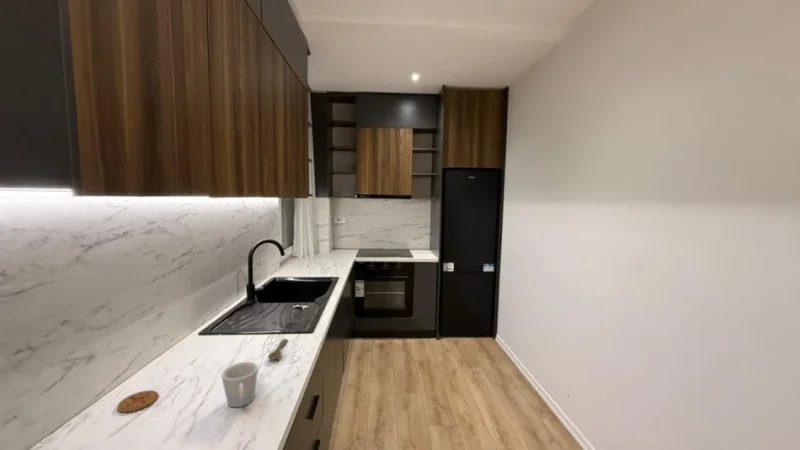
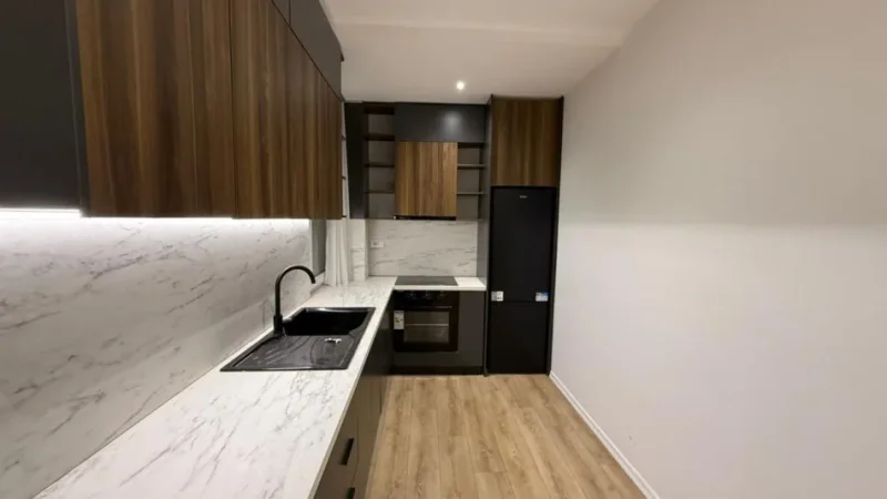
- spoon (279, 348)
- mug (240, 388)
- coaster (138, 400)
